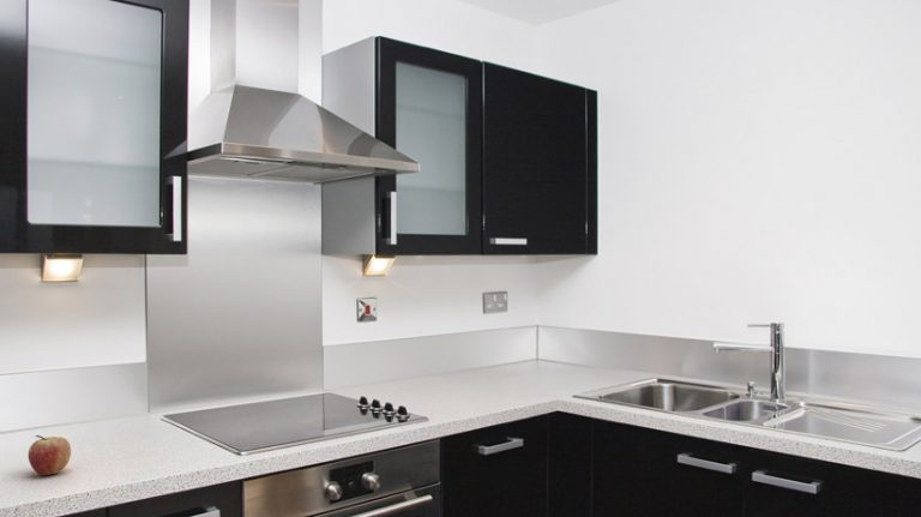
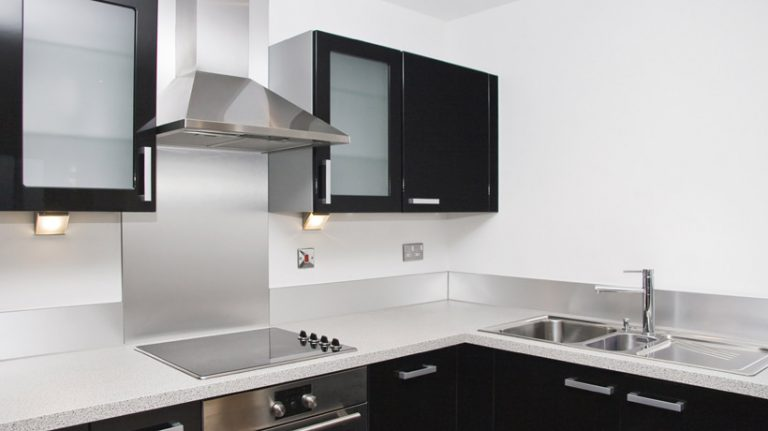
- fruit (49, 453)
